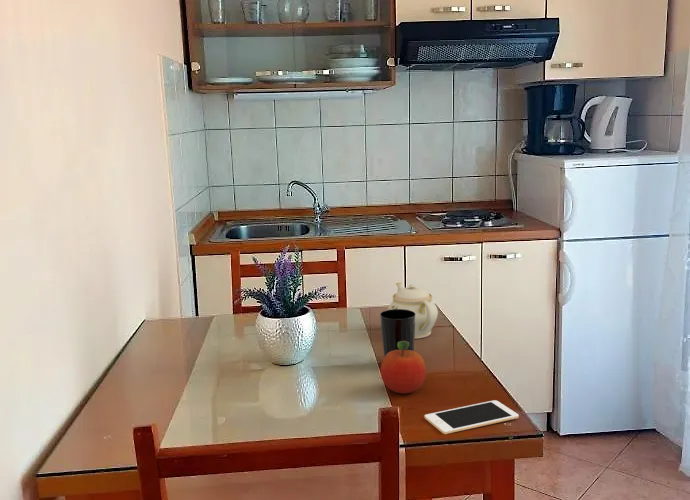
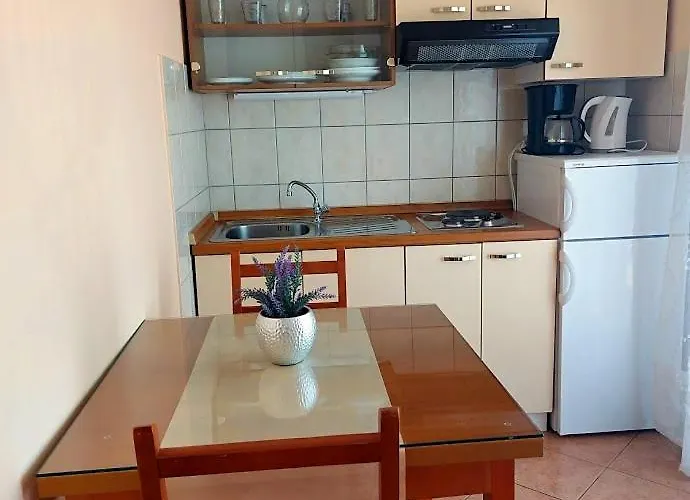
- teapot (413, 309)
- cell phone (471, 416)
- cup (398, 339)
- fruit (403, 367)
